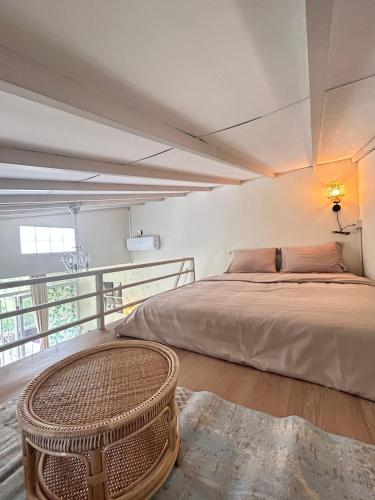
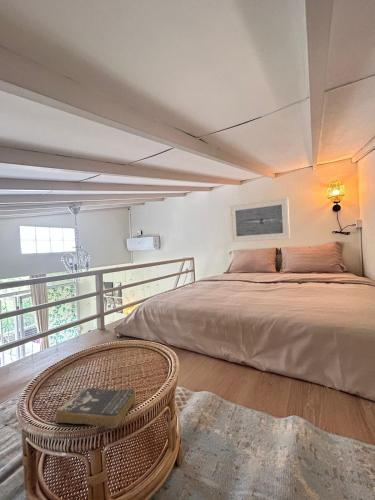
+ book (97, 405)
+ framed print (258, 221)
